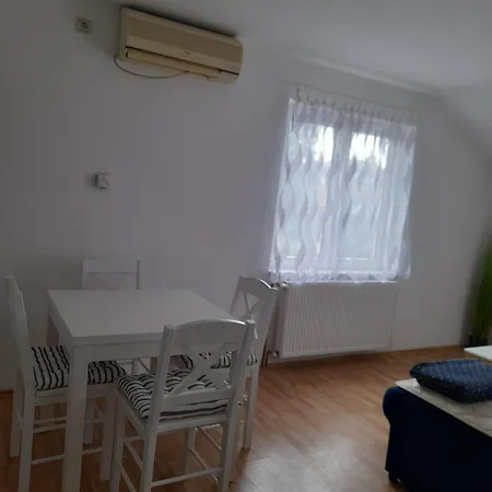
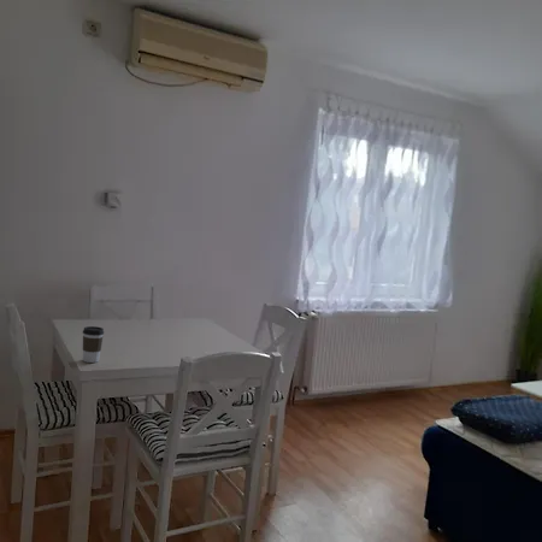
+ coffee cup (92, 344)
